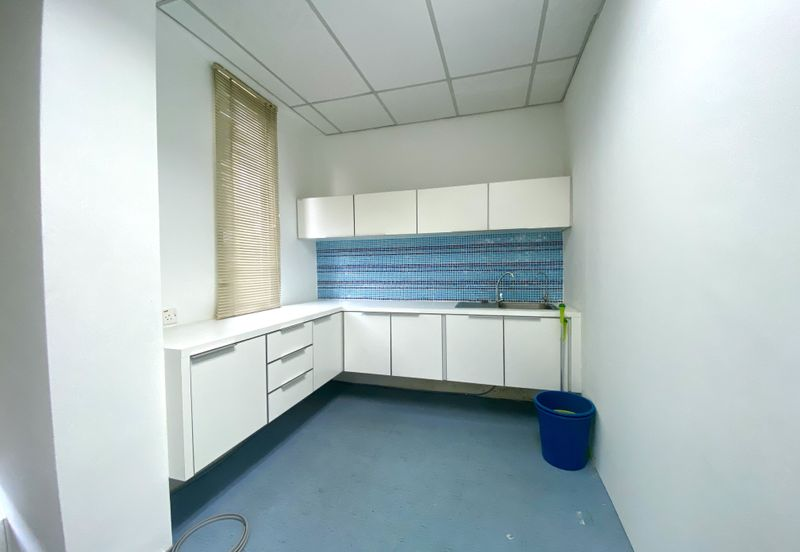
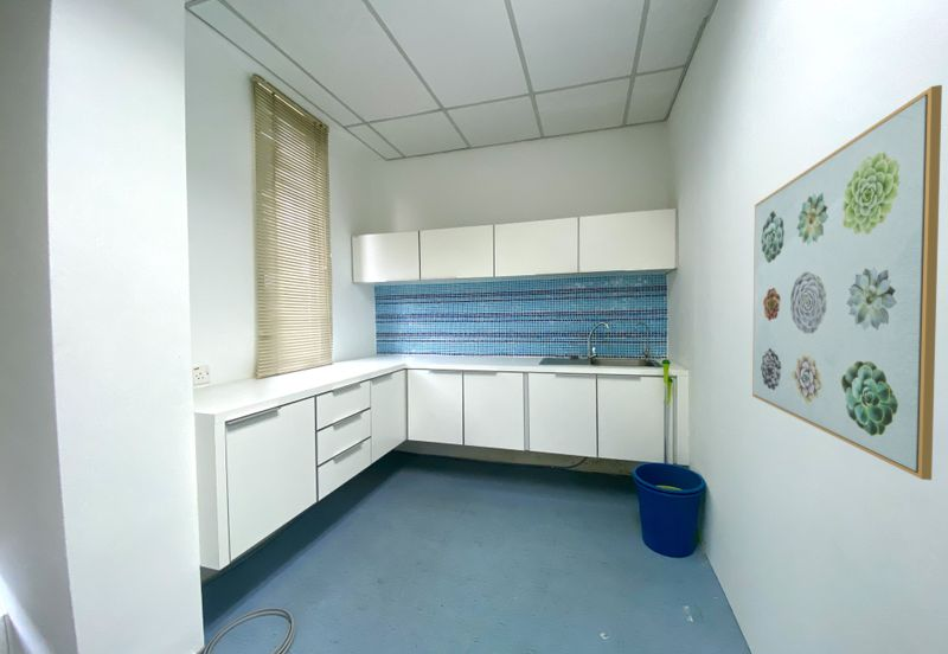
+ wall art (813, 295)
